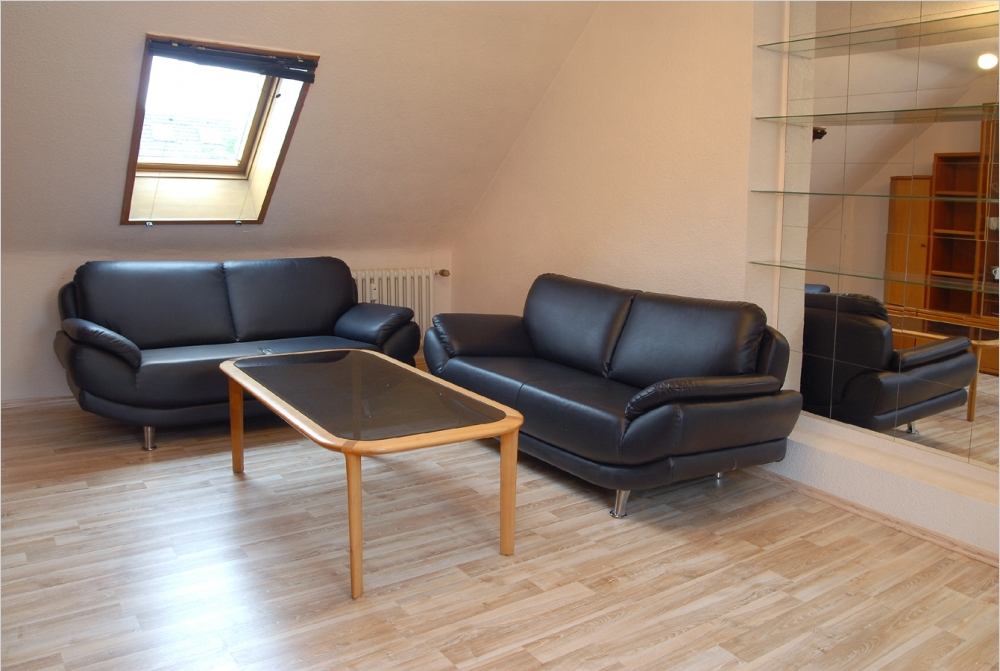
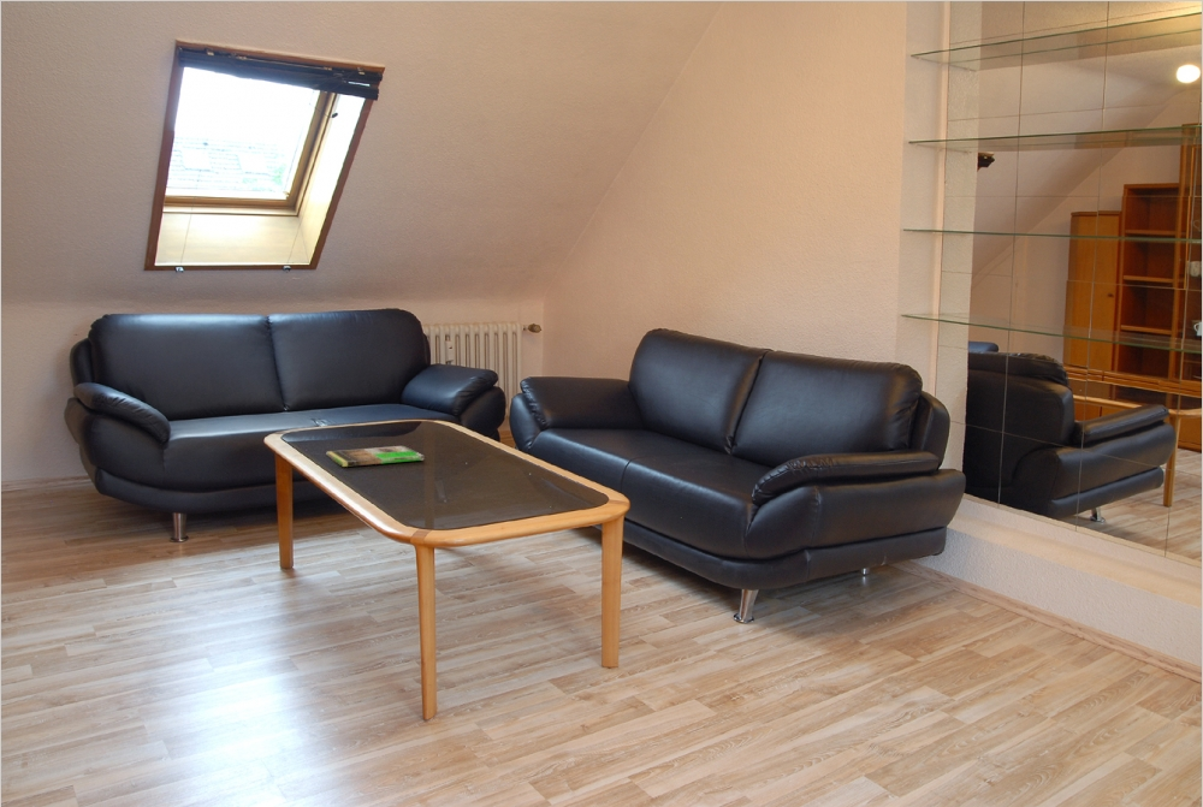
+ magazine (374, 455)
